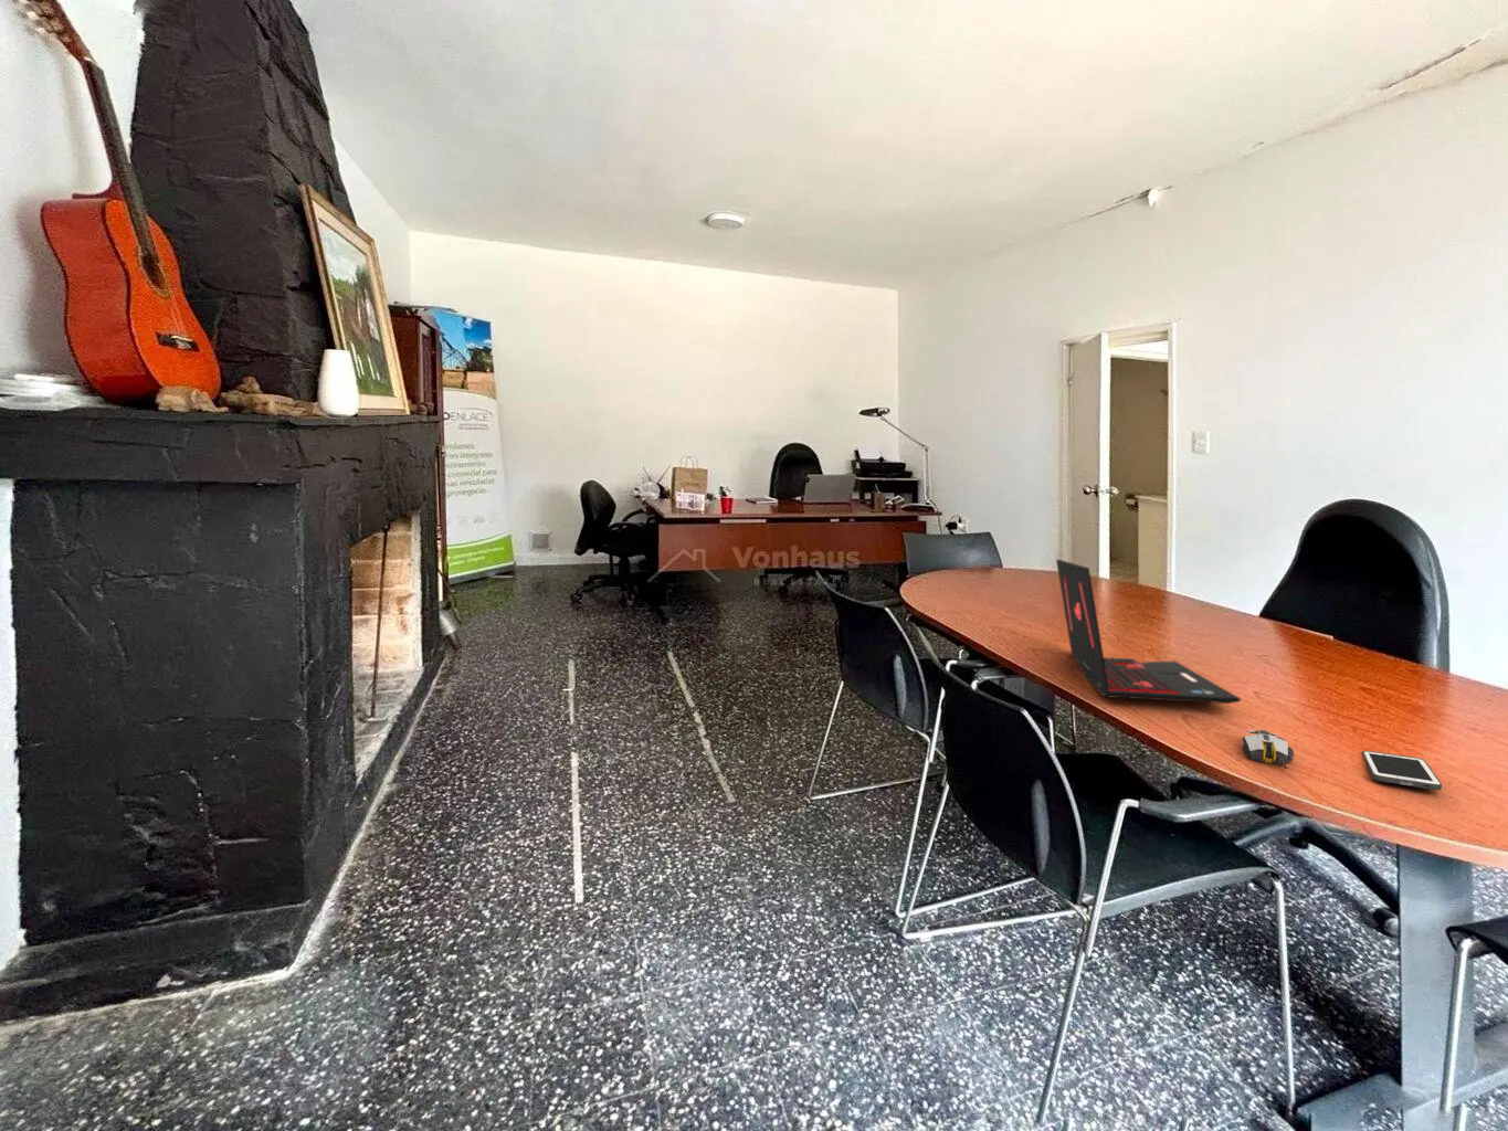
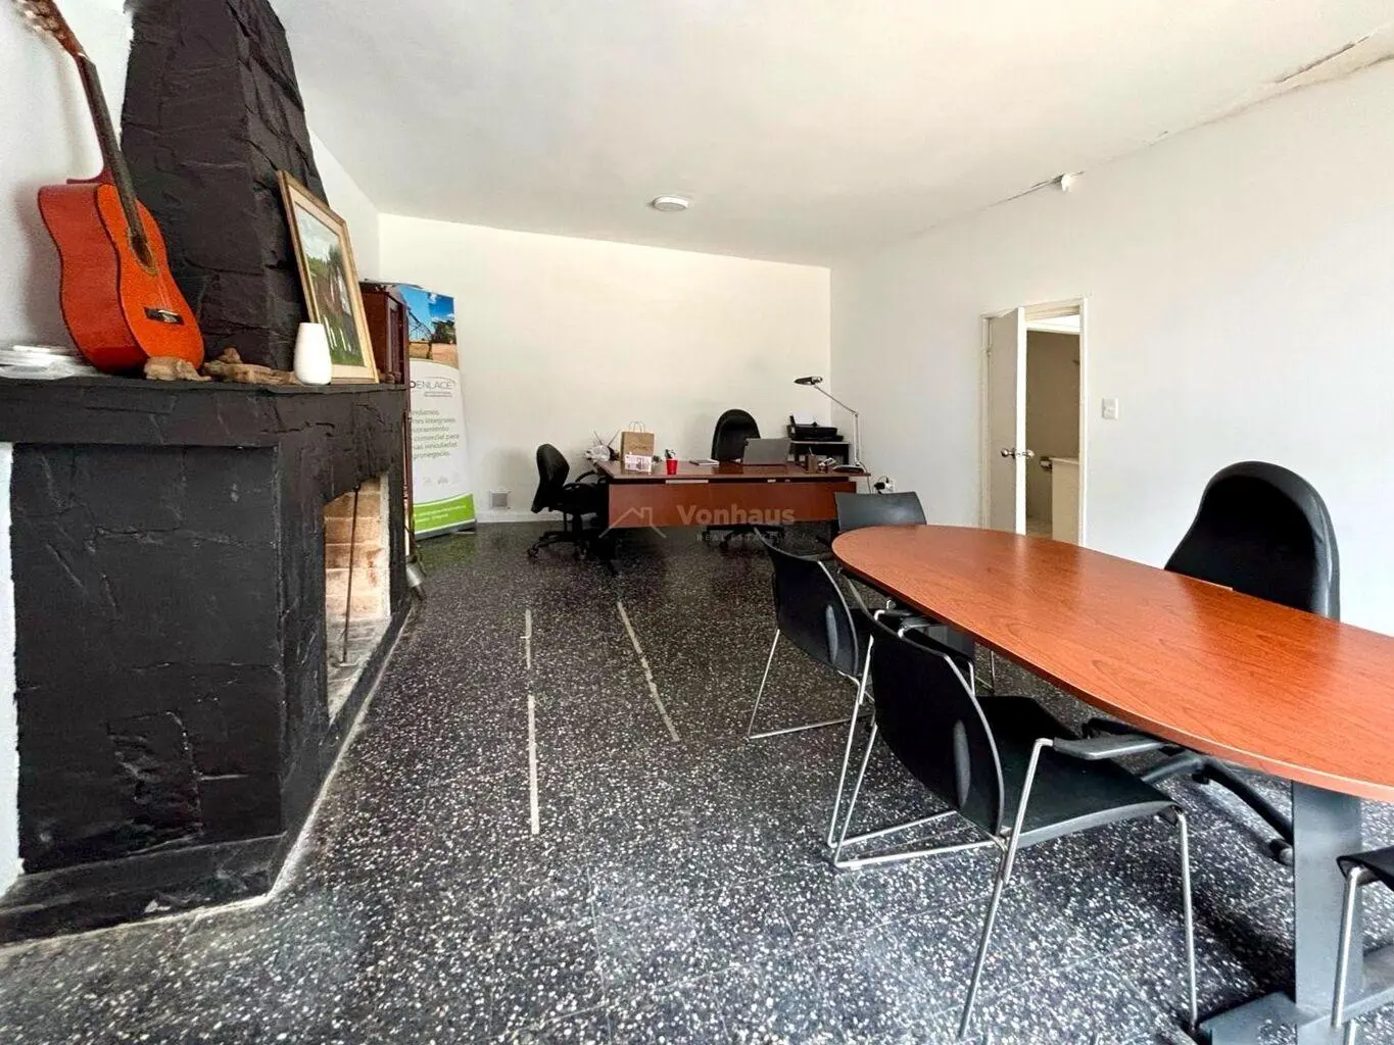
- laptop (1131, 658)
- cell phone (1399, 769)
- computer mouse (1270, 746)
